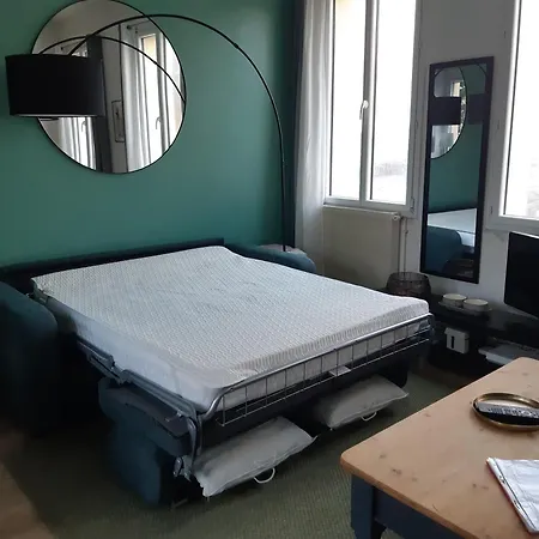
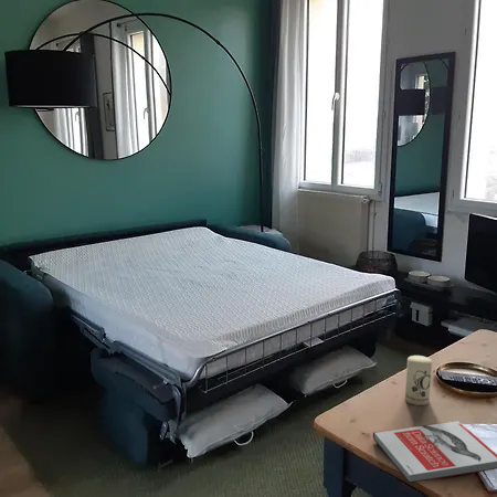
+ candle (417, 380)
+ book (434, 448)
